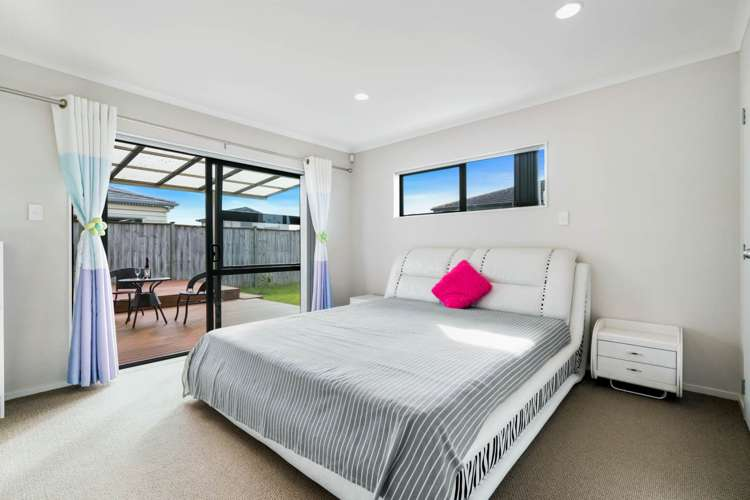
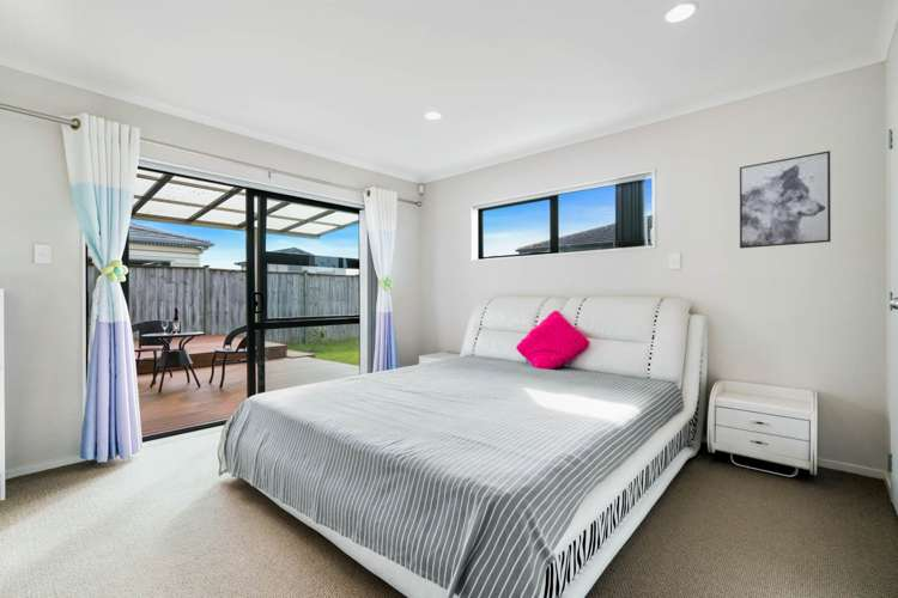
+ wall art (782, 202)
